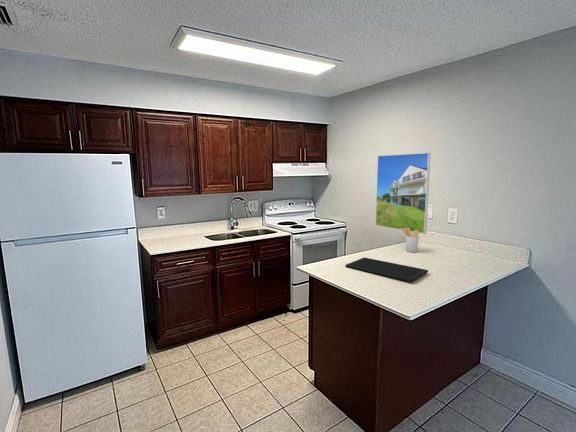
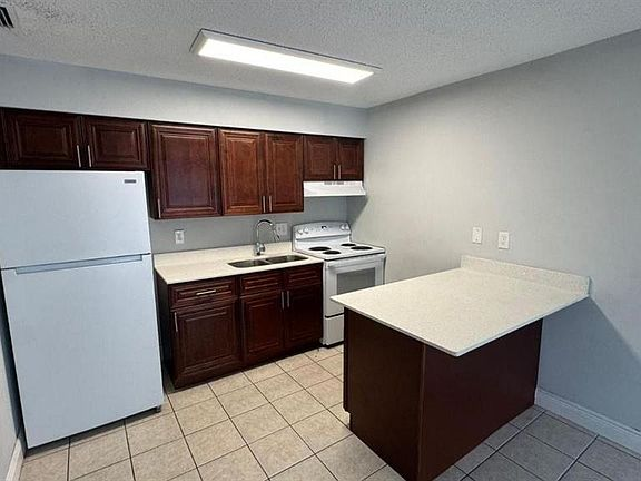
- utensil holder (410, 239)
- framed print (400, 192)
- cutting board (385, 268)
